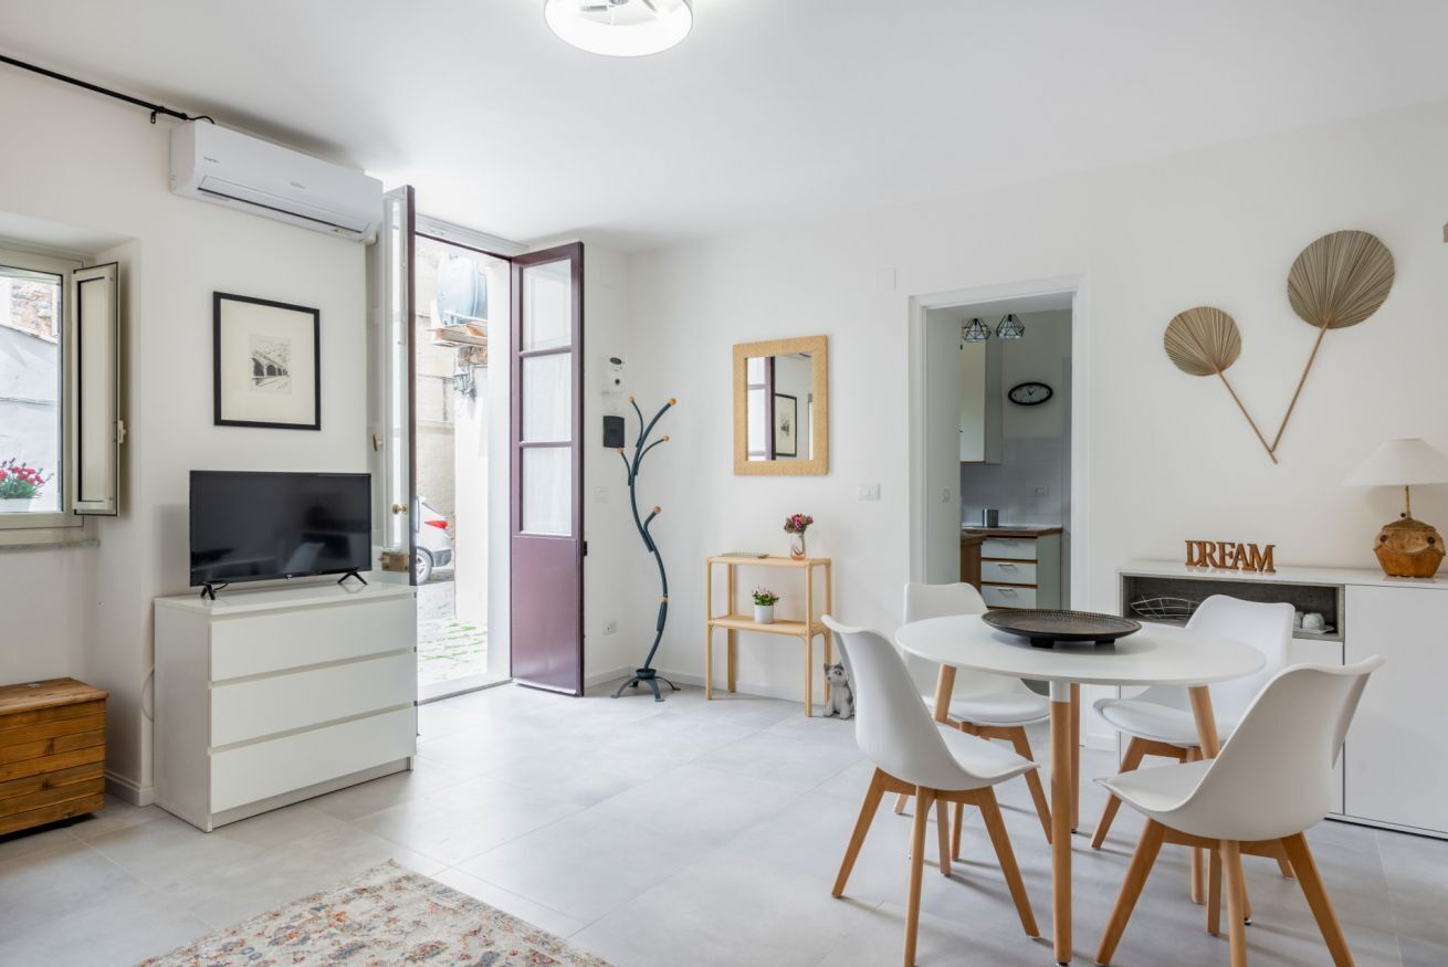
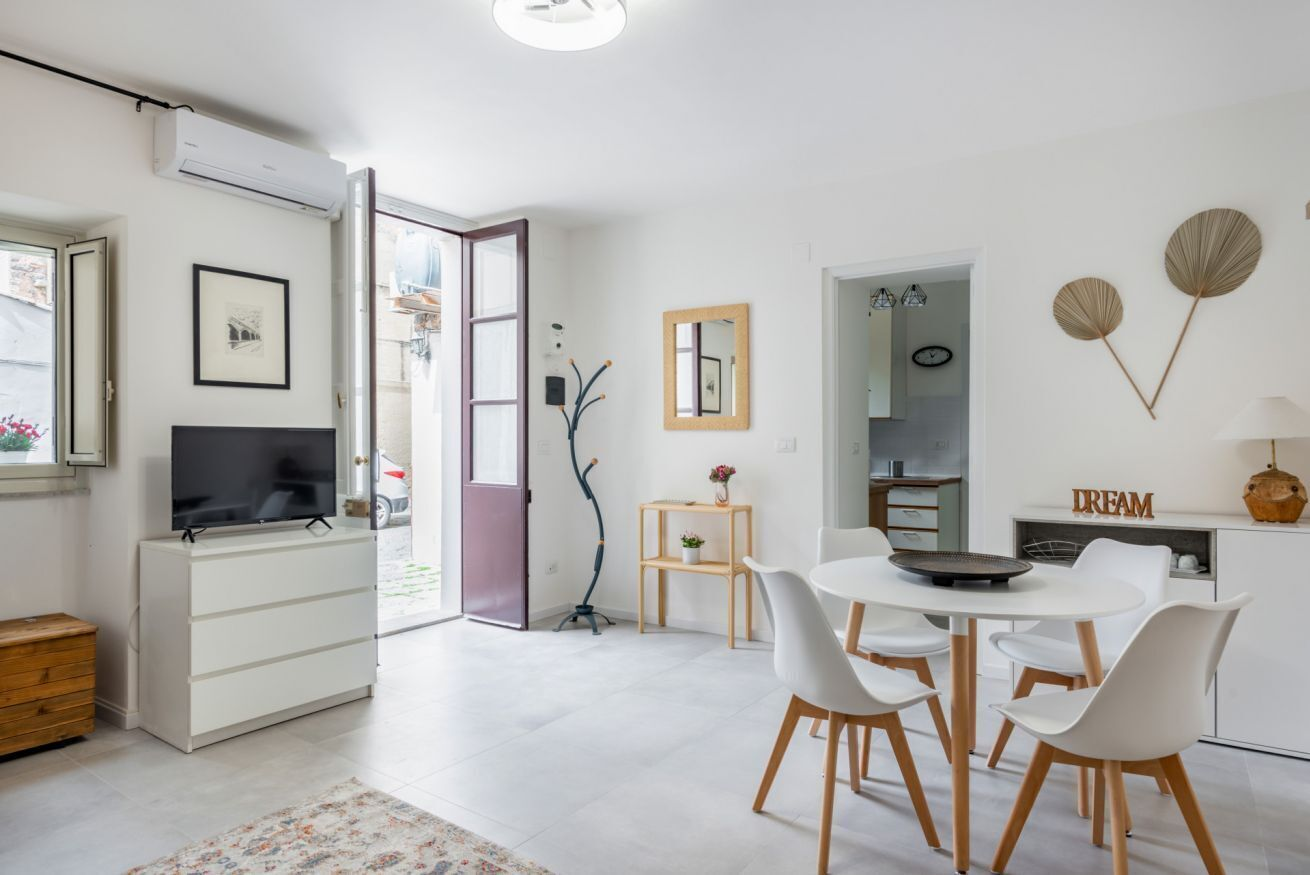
- plush toy (842, 684)
